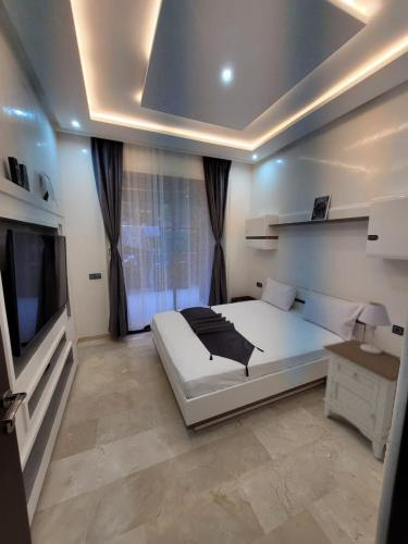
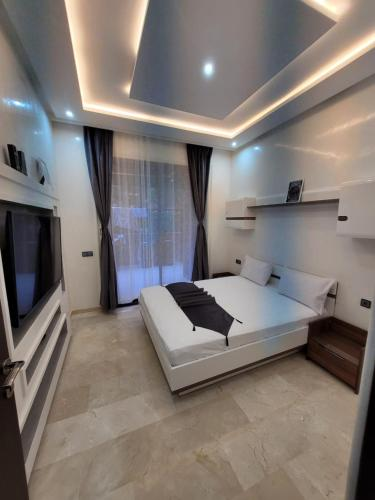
- nightstand (364, 393)
- table lamp (373, 326)
